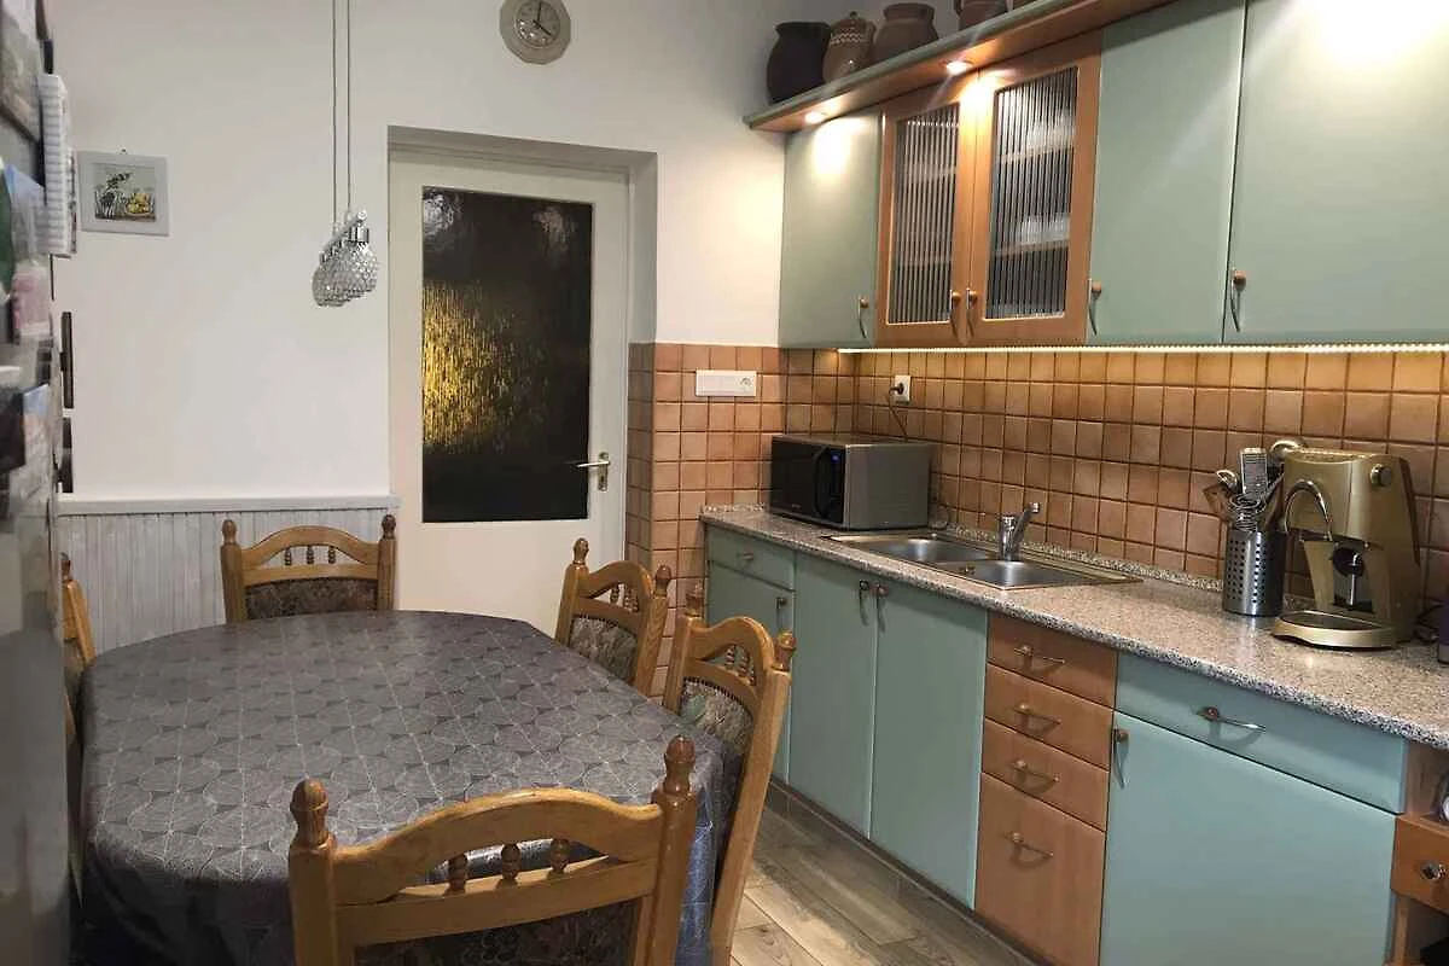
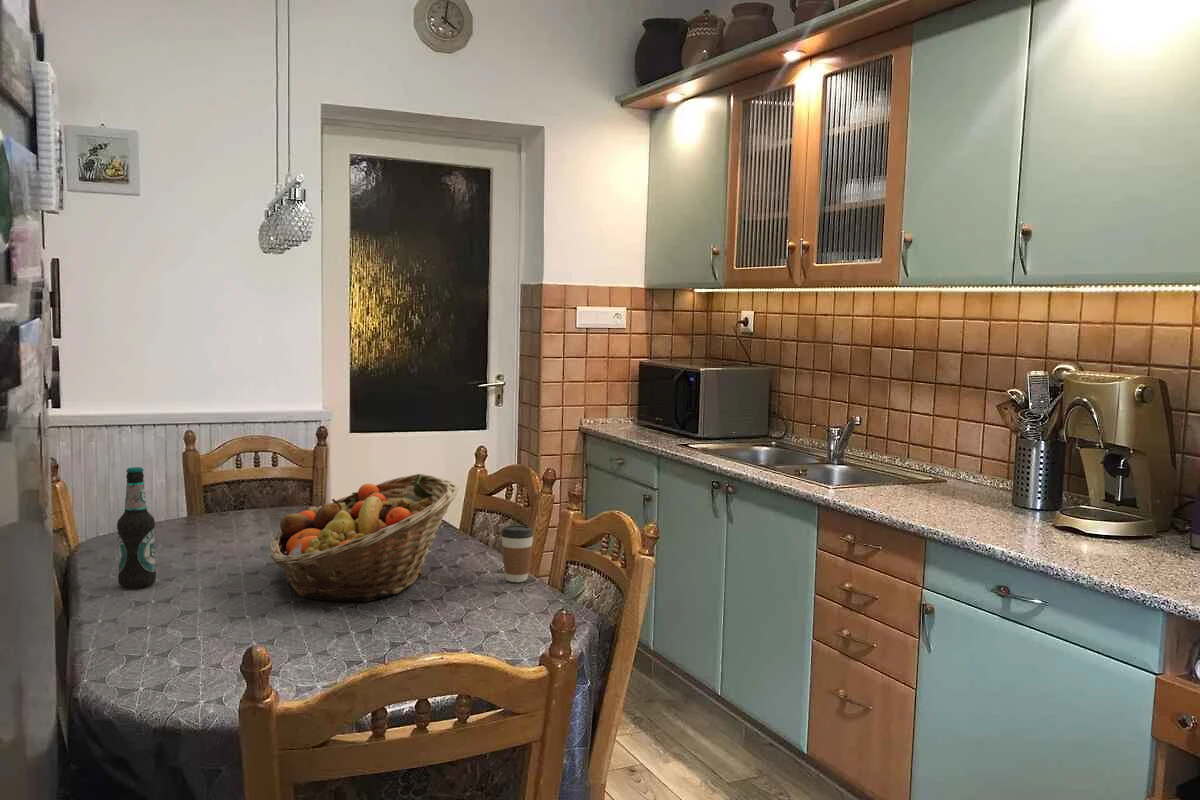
+ bottle (136, 526)
+ coffee cup (516, 553)
+ fruit basket (364, 532)
